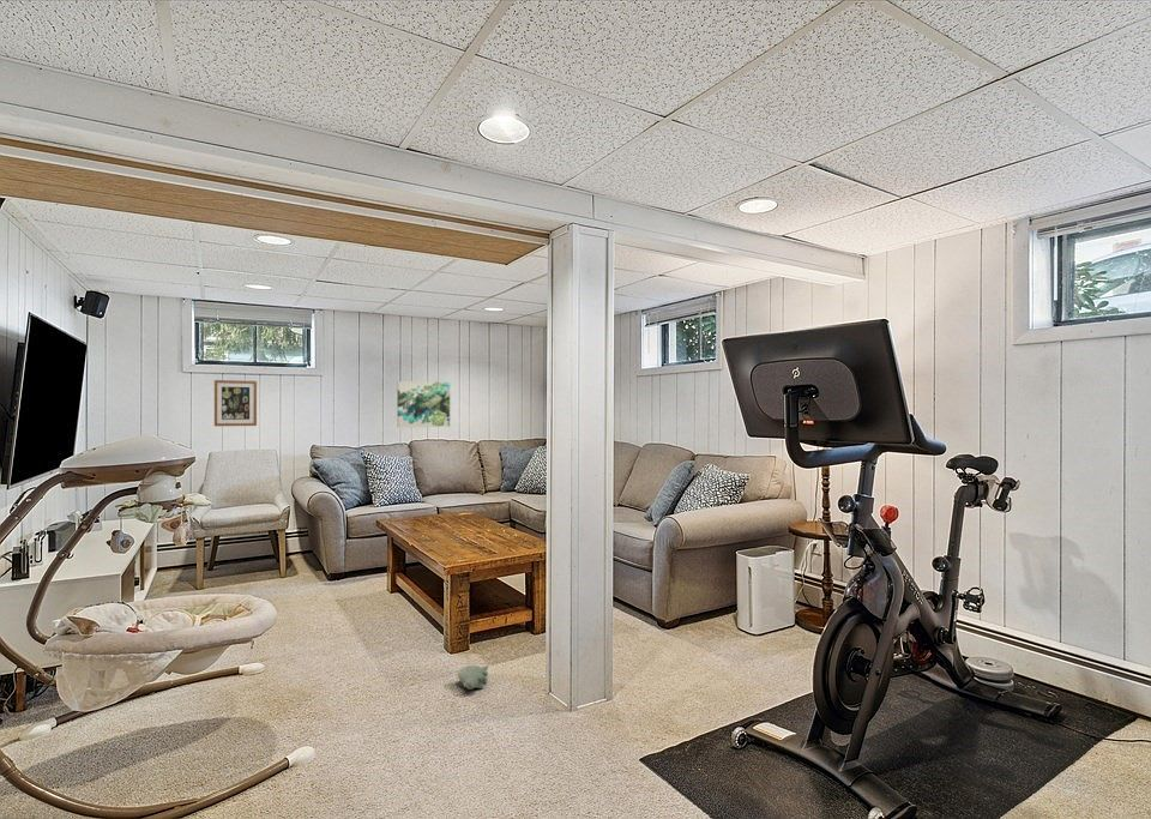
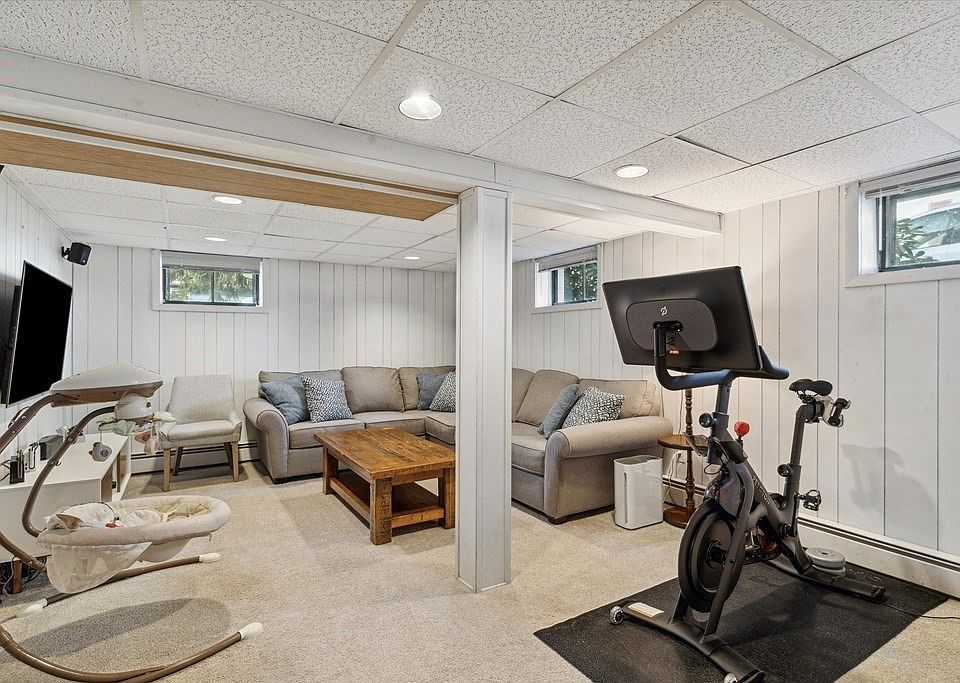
- wall art (423, 404)
- wall art (235, 403)
- plush toy (471, 675)
